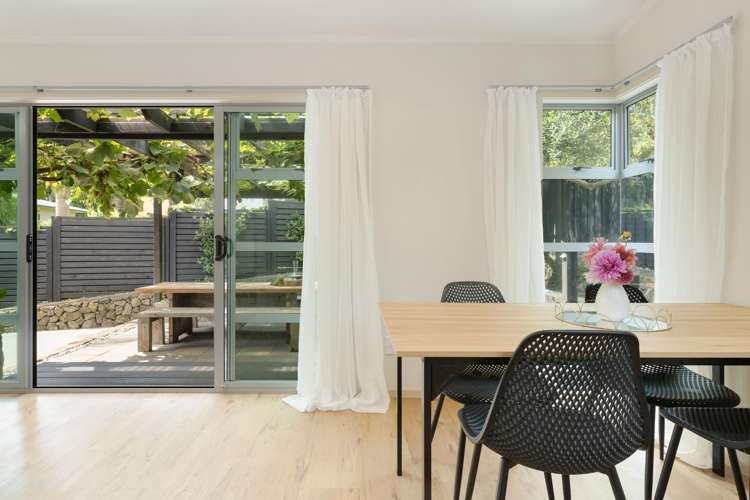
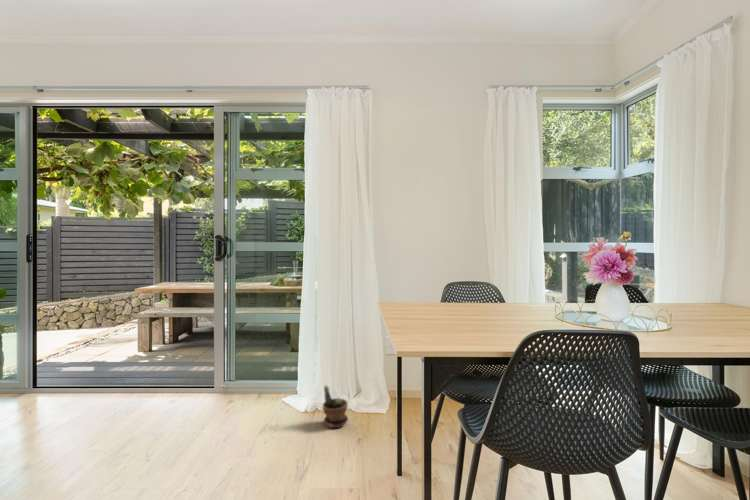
+ potted plant (335, 404)
